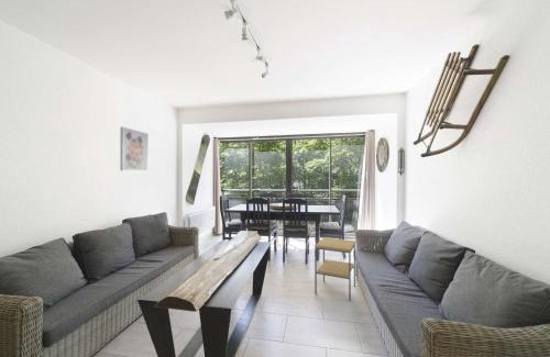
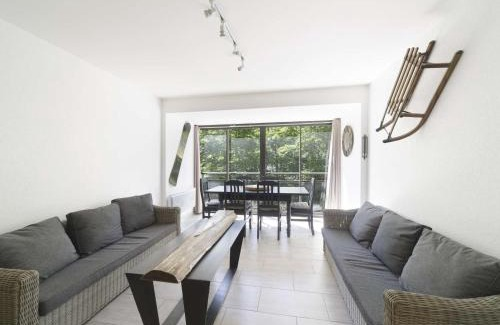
- wall art (134, 150)
- side table (336, 266)
